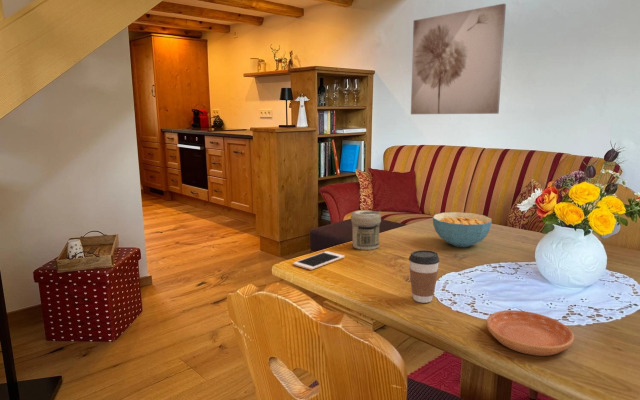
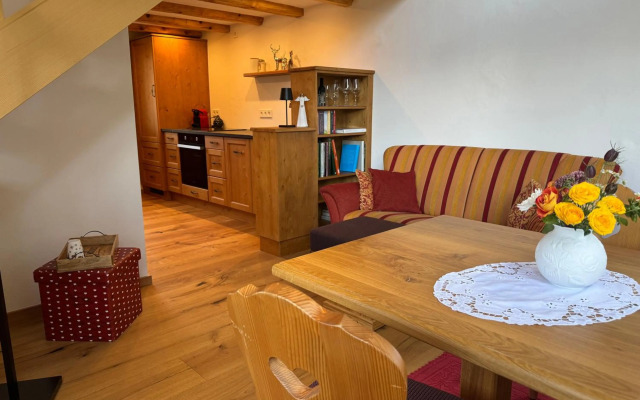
- wall art (453, 64)
- saucer (528, 333)
- cereal bowl (461, 231)
- cell phone (319, 260)
- jar (365, 229)
- coffee cup (423, 276)
